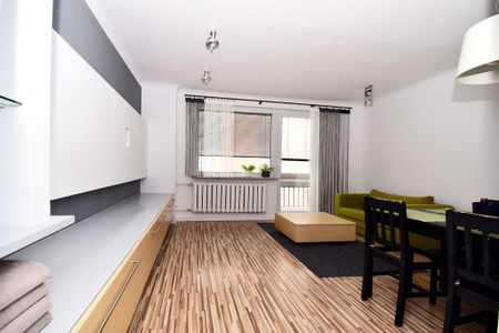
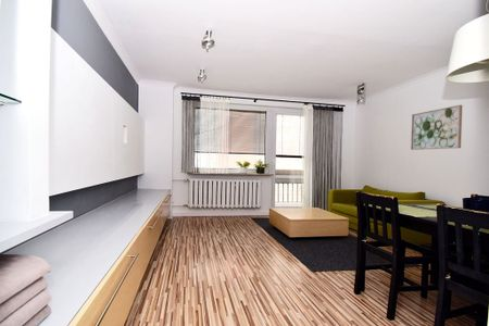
+ wall art (432, 129)
